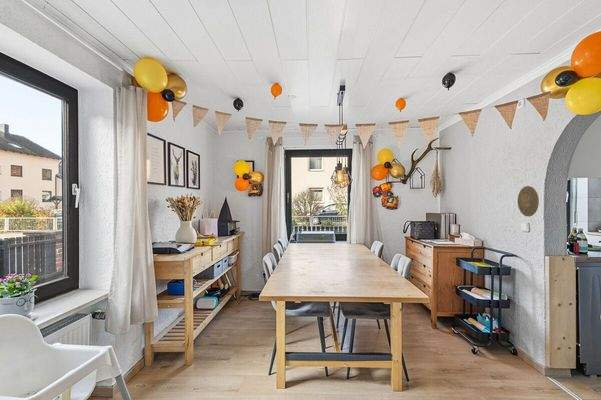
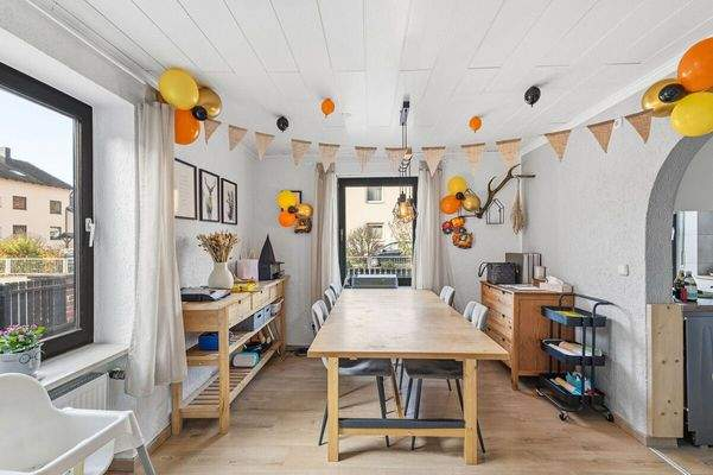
- decorative plate (526, 201)
